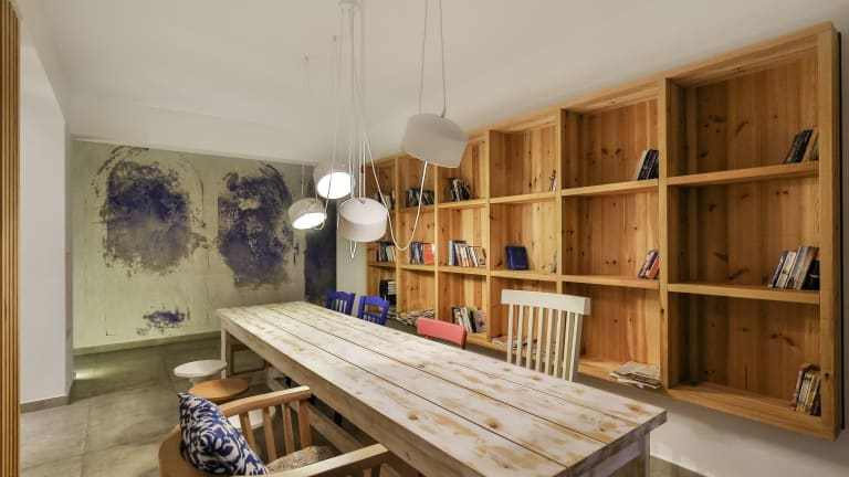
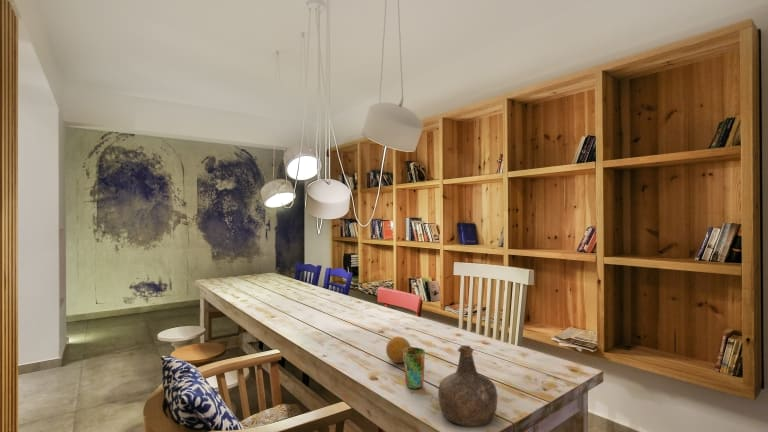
+ fruit (398, 349)
+ bottle (467, 381)
+ cup (414, 368)
